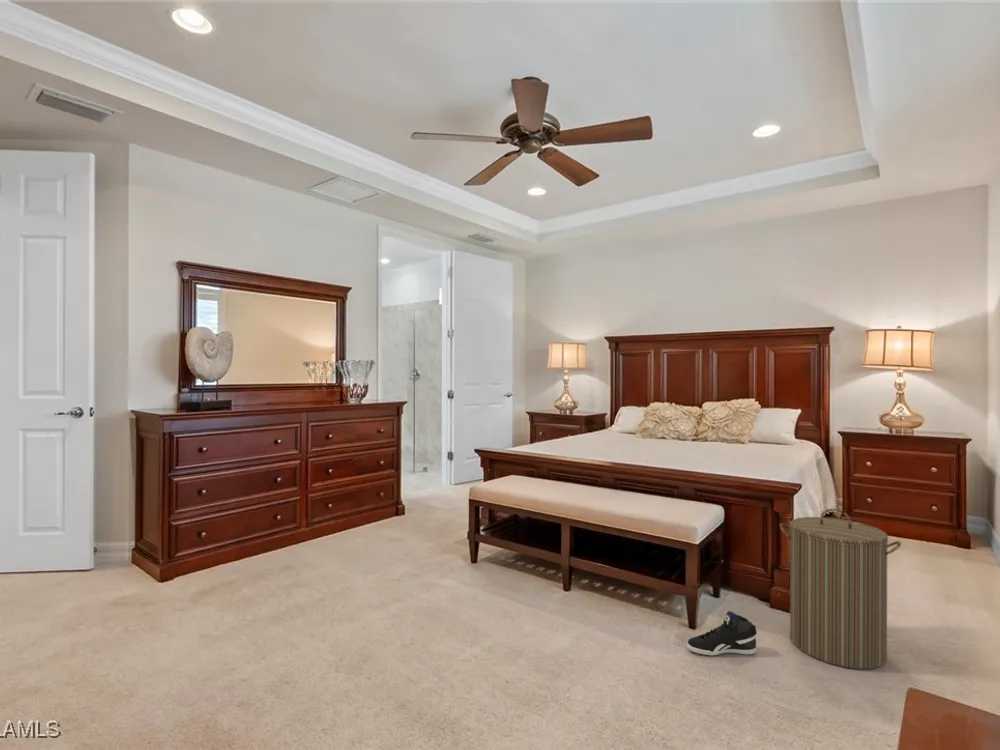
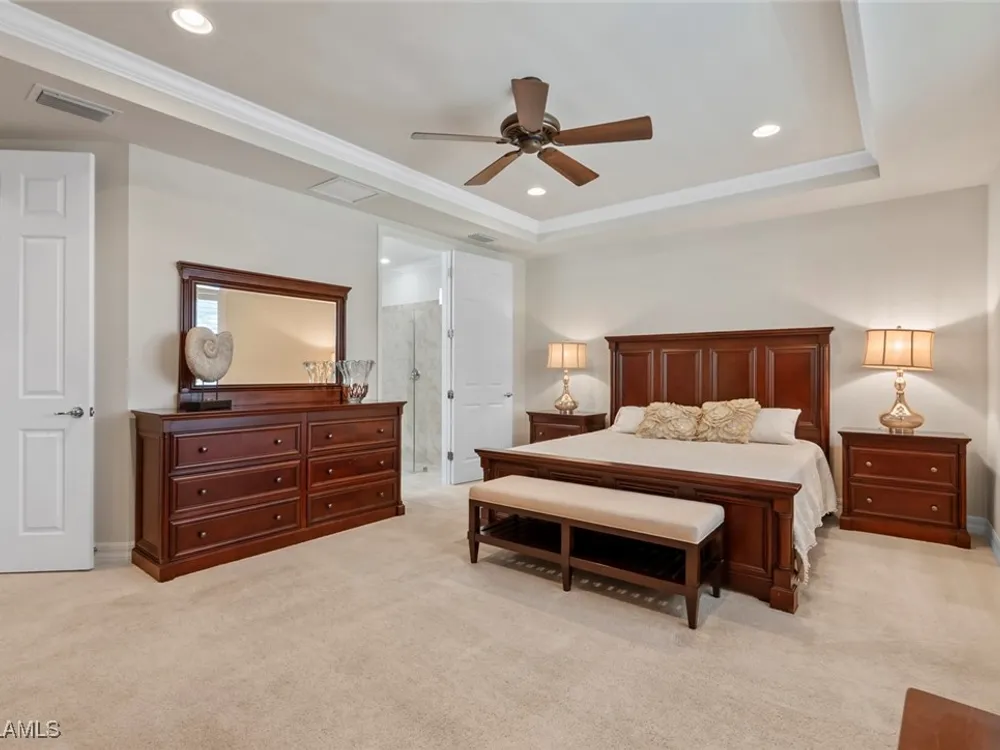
- laundry hamper (836, 578)
- sneaker (720, 630)
